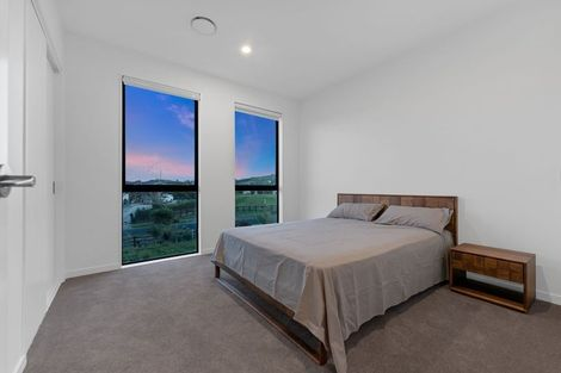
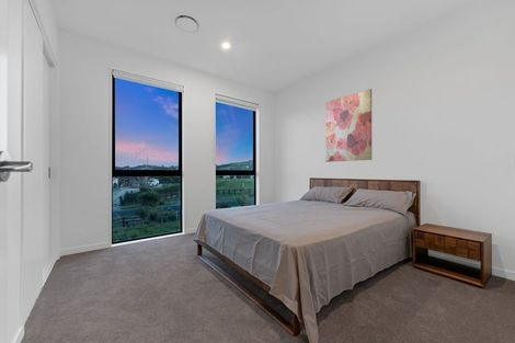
+ wall art (346, 128)
